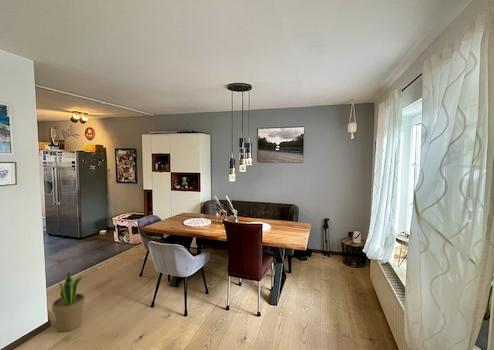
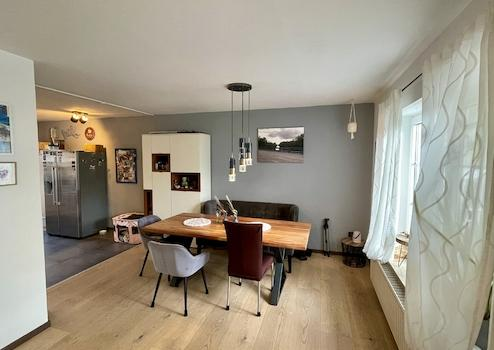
- potted plant (71, 298)
